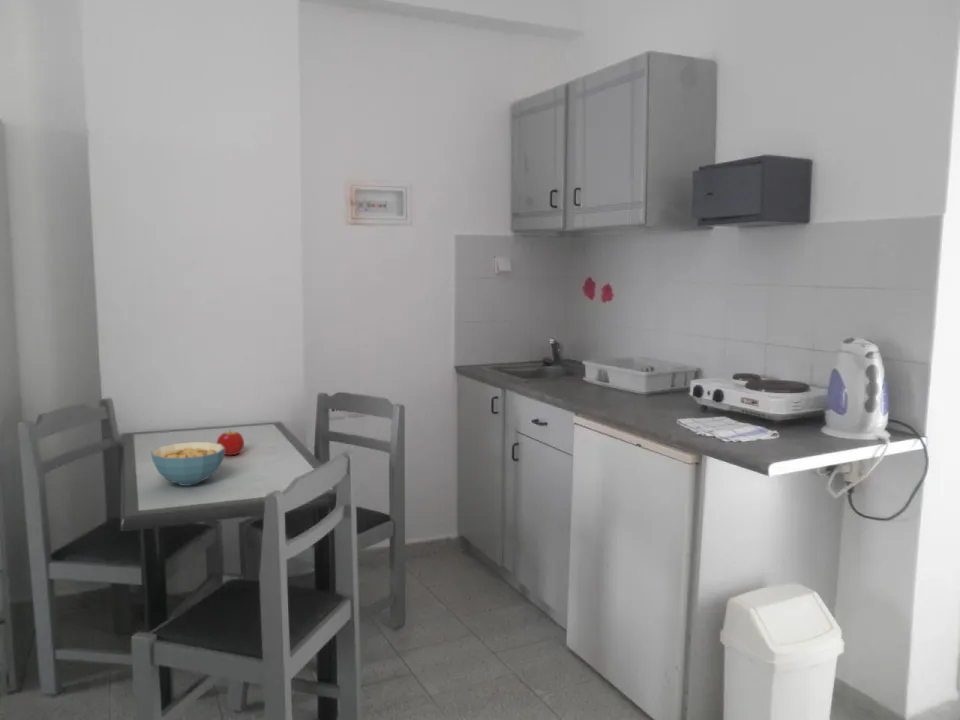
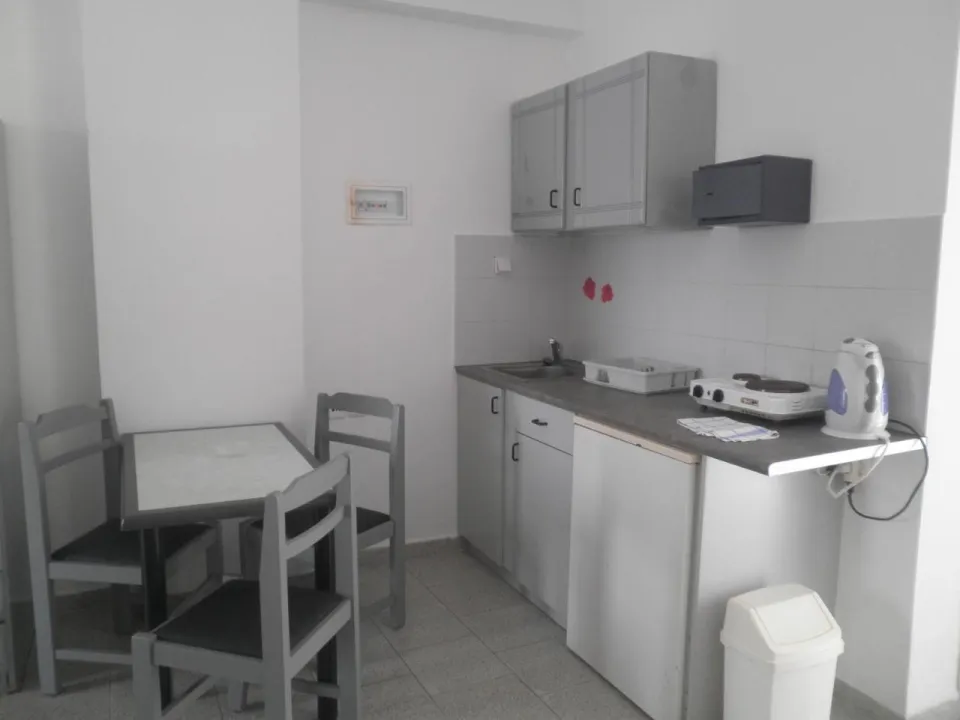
- fruit (231, 441)
- cereal bowl (188, 466)
